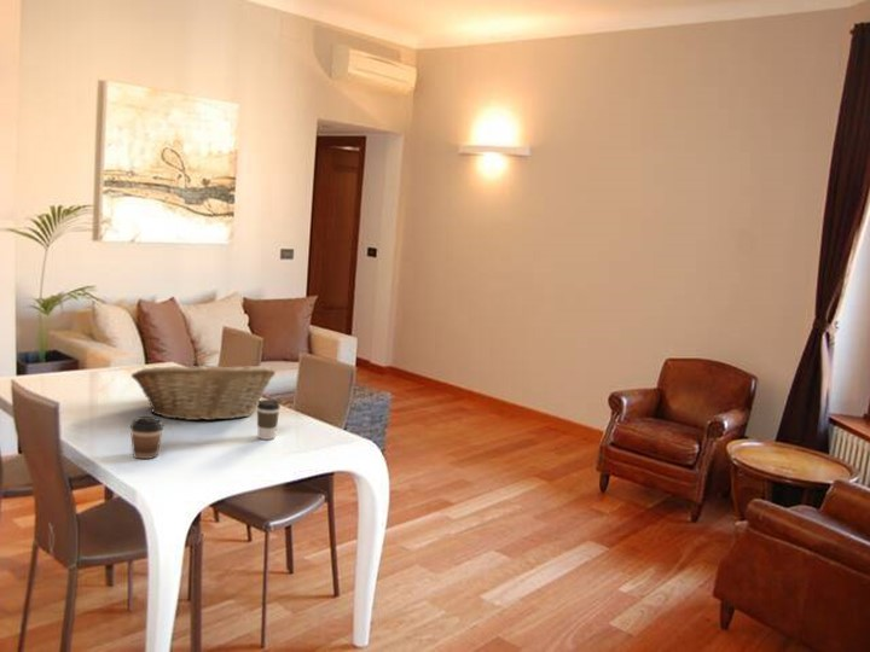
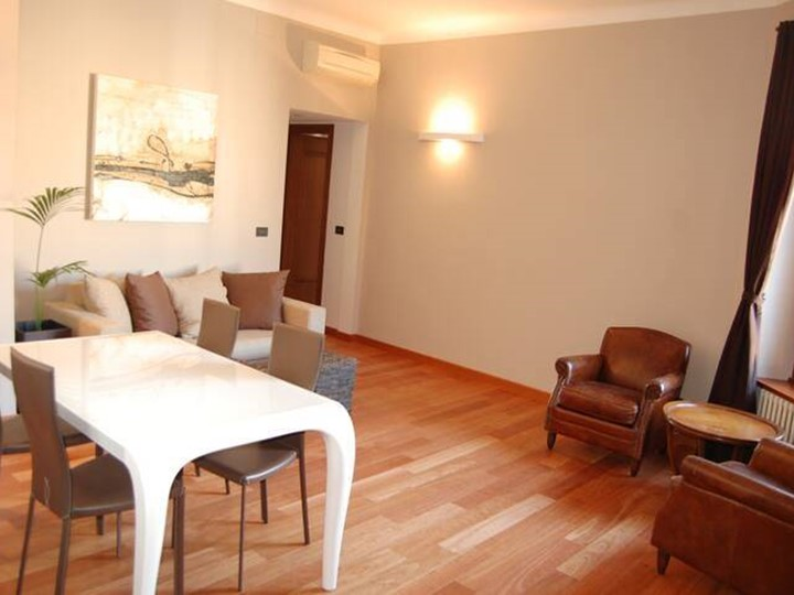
- fruit basket (204, 384)
- coffee cup (146, 435)
- coffee cup (267, 419)
